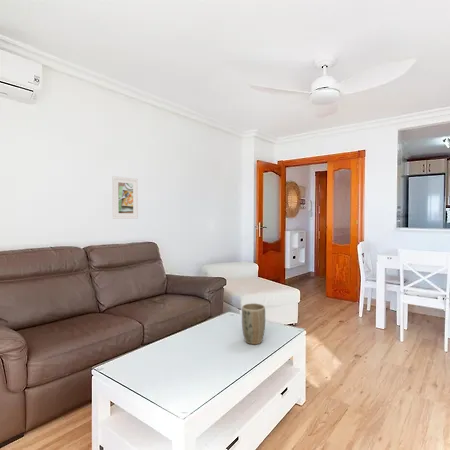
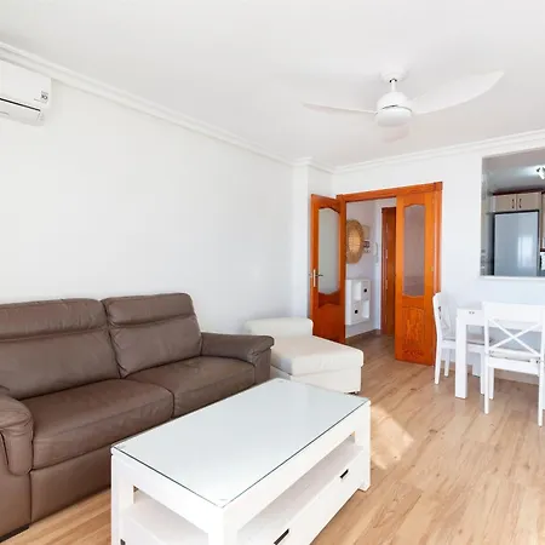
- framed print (125, 198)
- plant pot (253, 323)
